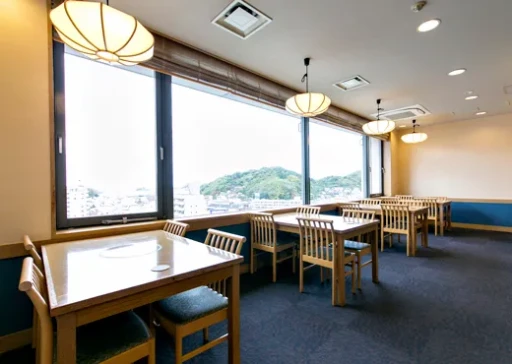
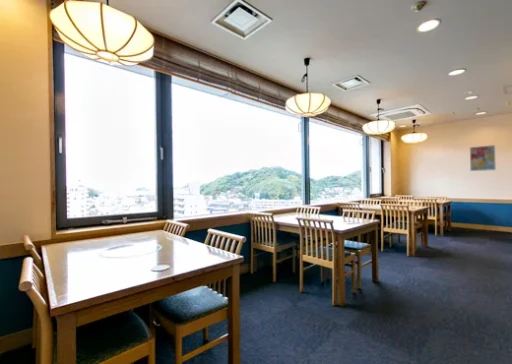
+ wall art (482, 158)
